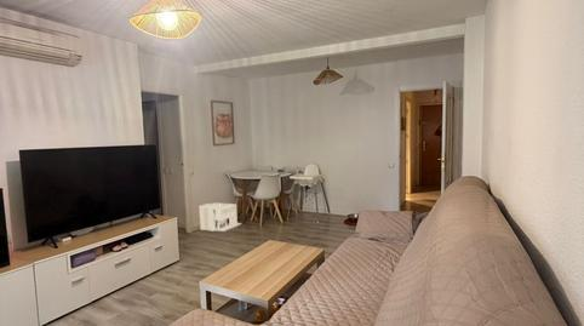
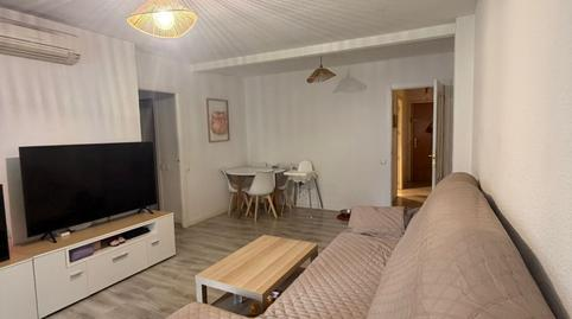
- architectural model (221, 215)
